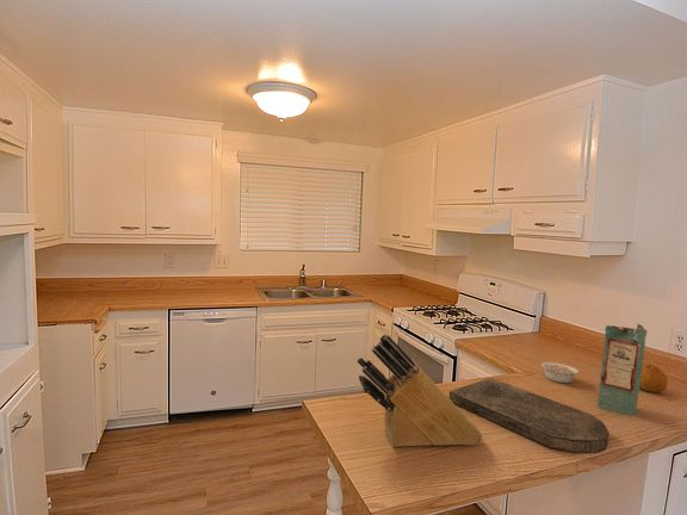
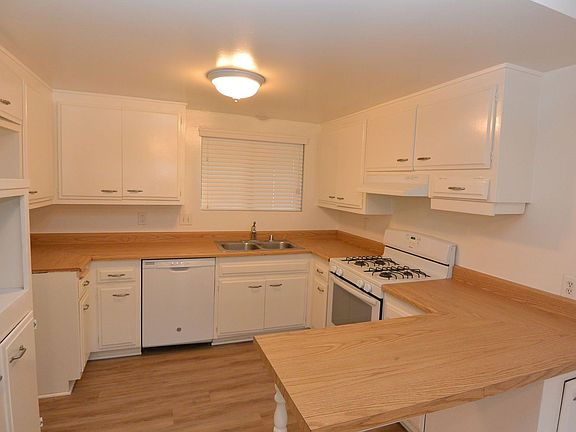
- knife block (419, 385)
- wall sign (620, 367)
- fruit (649, 377)
- cutting board (528, 412)
- legume (561, 372)
